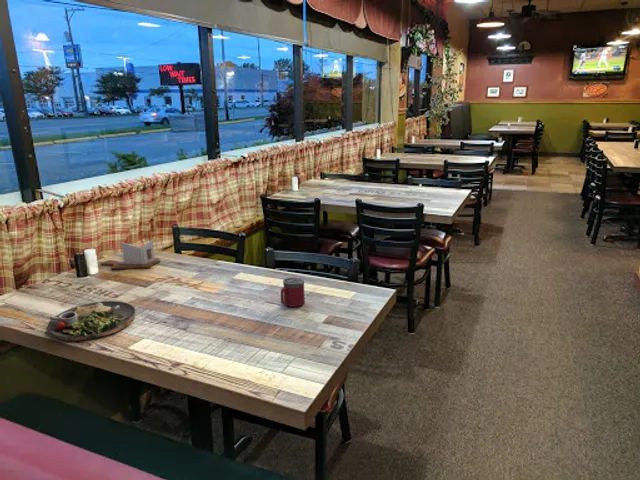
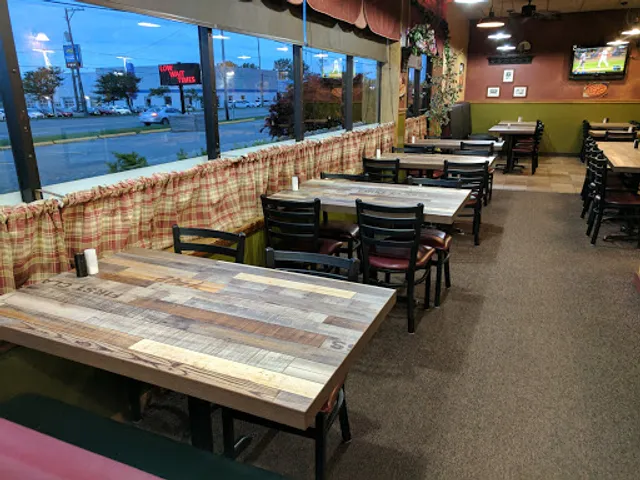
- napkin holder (130, 251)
- beverage cup (292, 292)
- dinner plate (92, 313)
